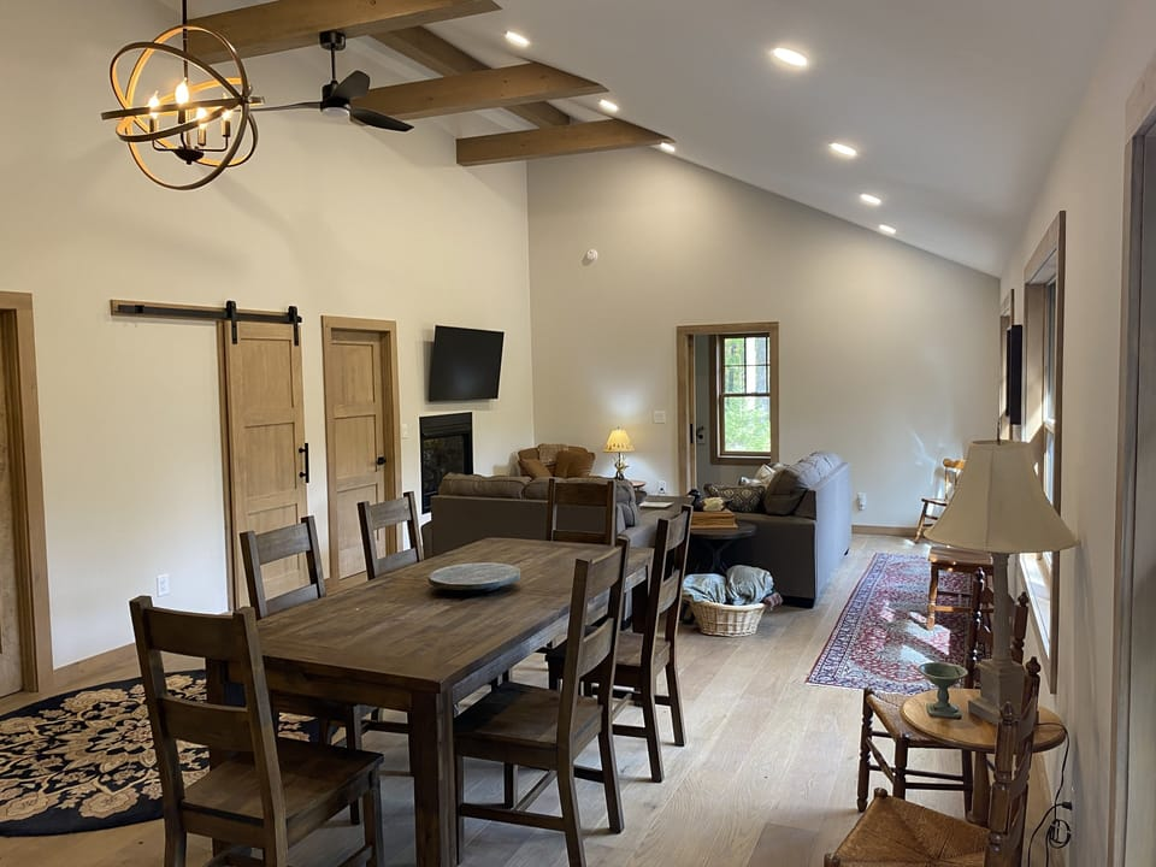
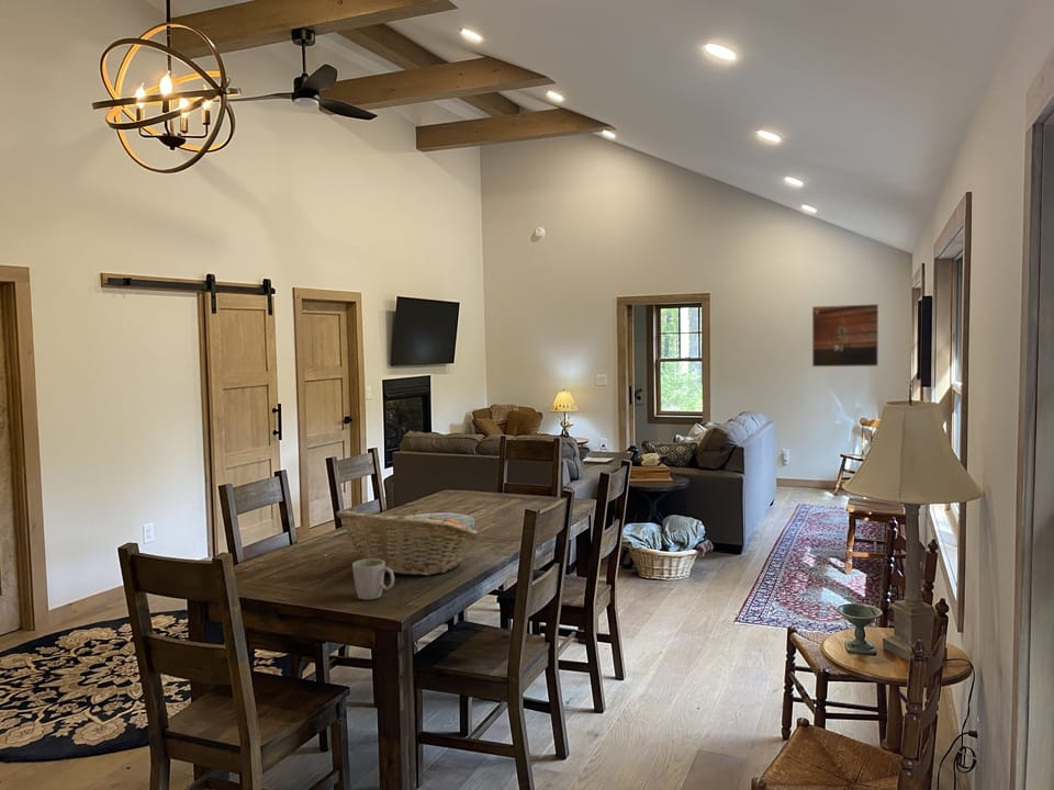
+ fruit basket (406, 534)
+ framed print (844, 336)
+ mug (374, 579)
